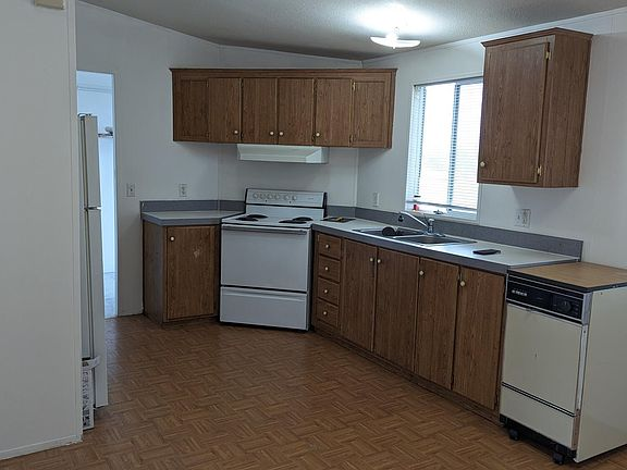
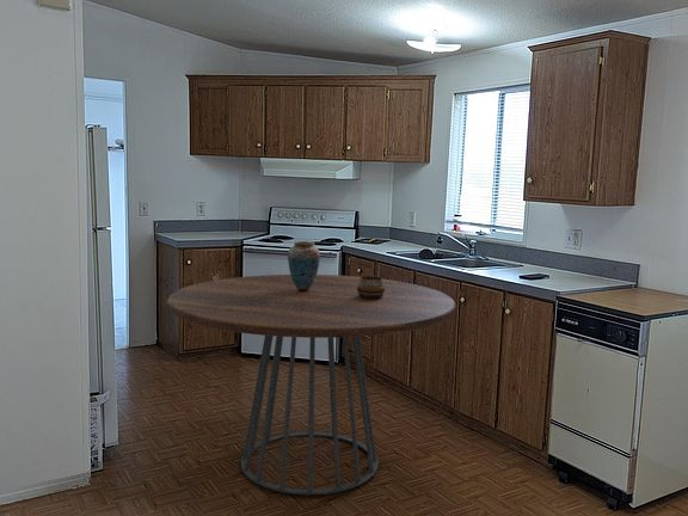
+ vase (303, 265)
+ dining table (311, 379)
+ decorative bowl (370, 287)
